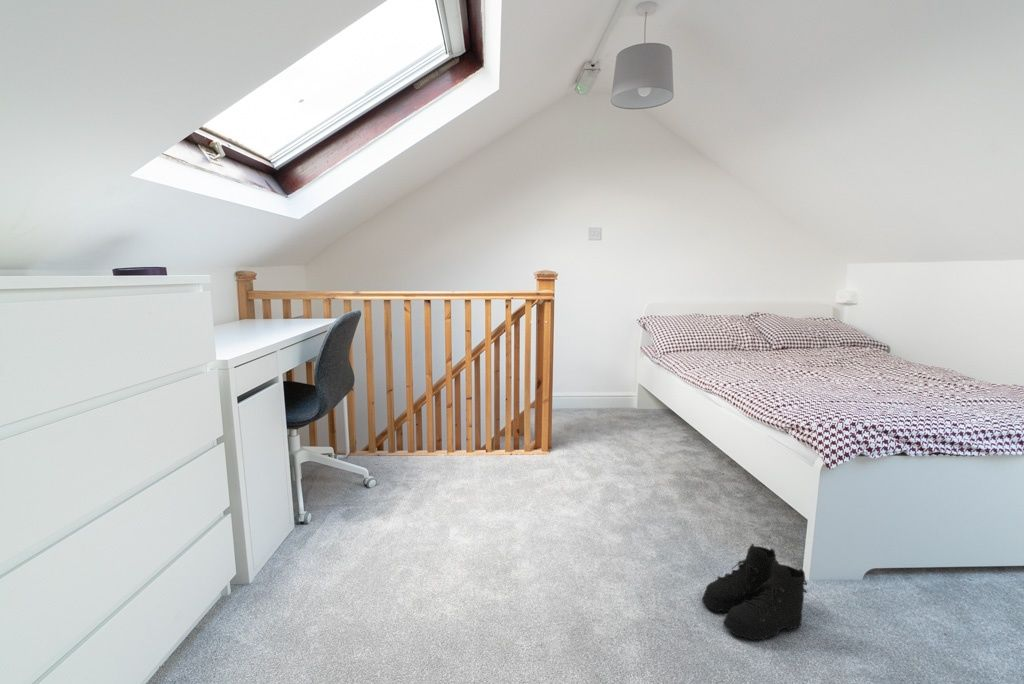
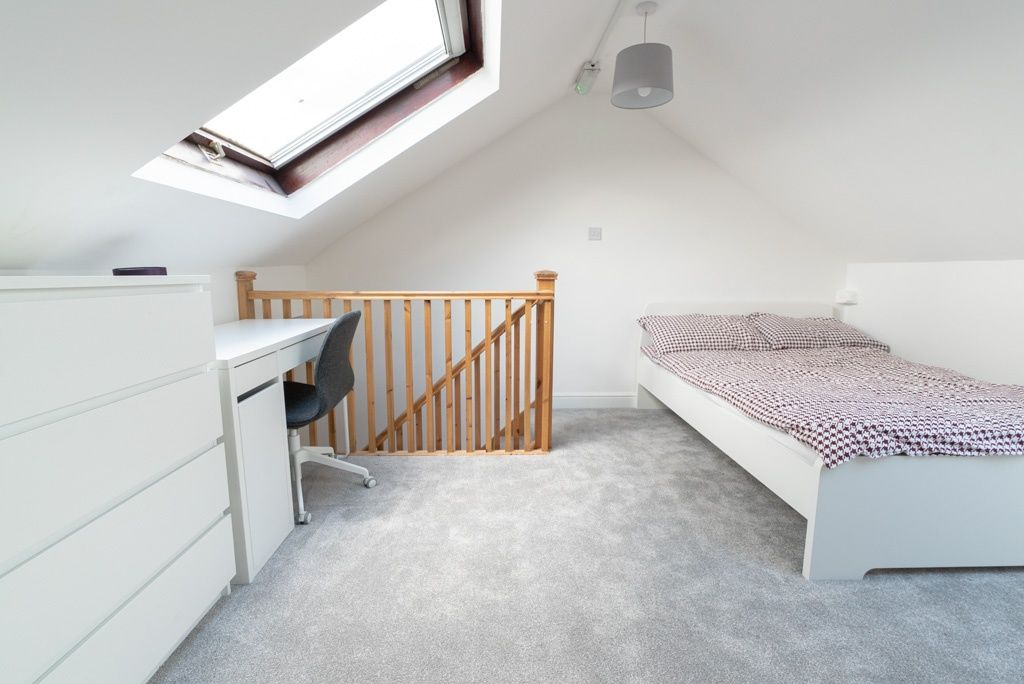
- boots (753, 584)
